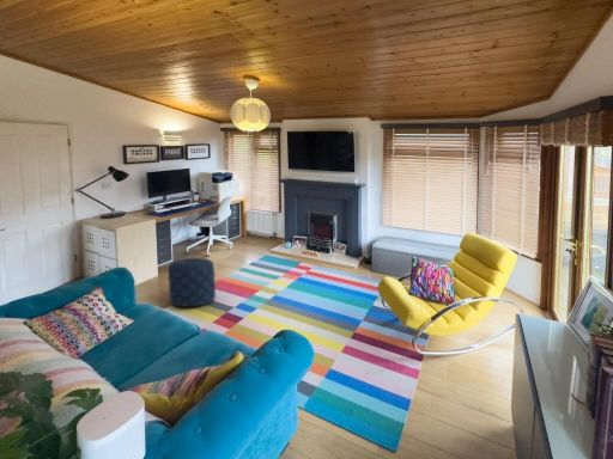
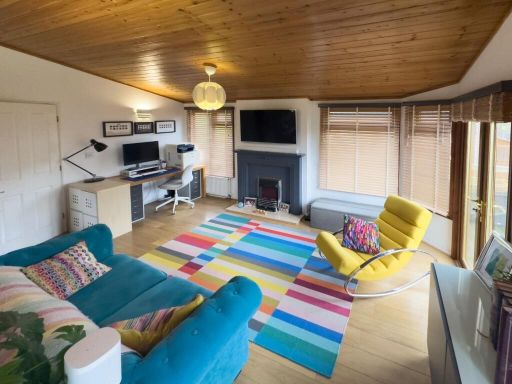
- pouf (192, 280)
